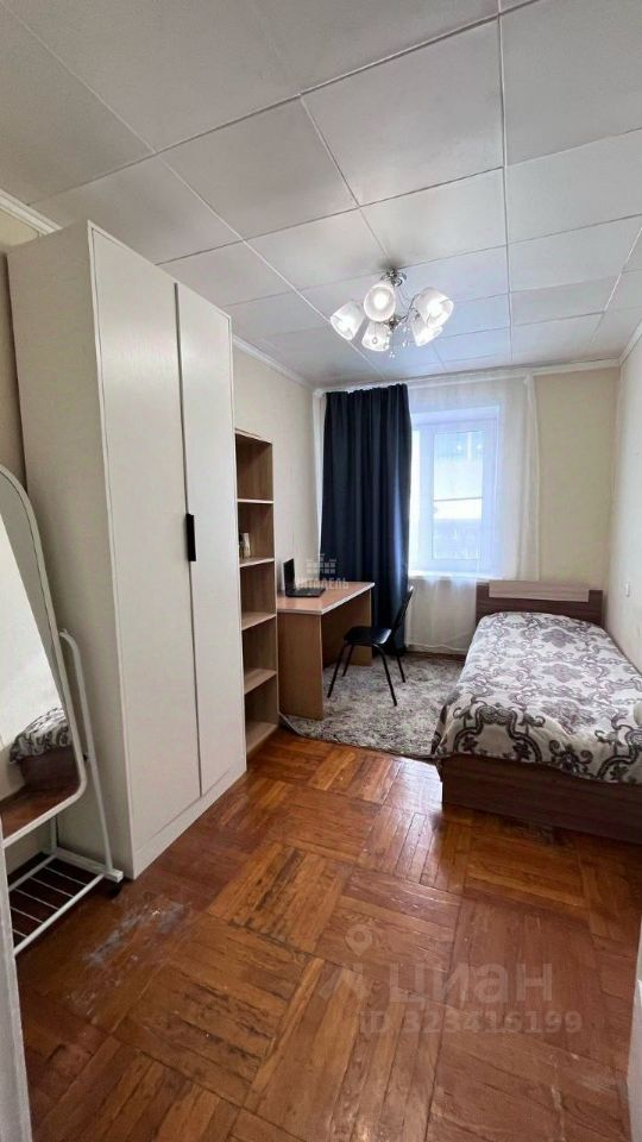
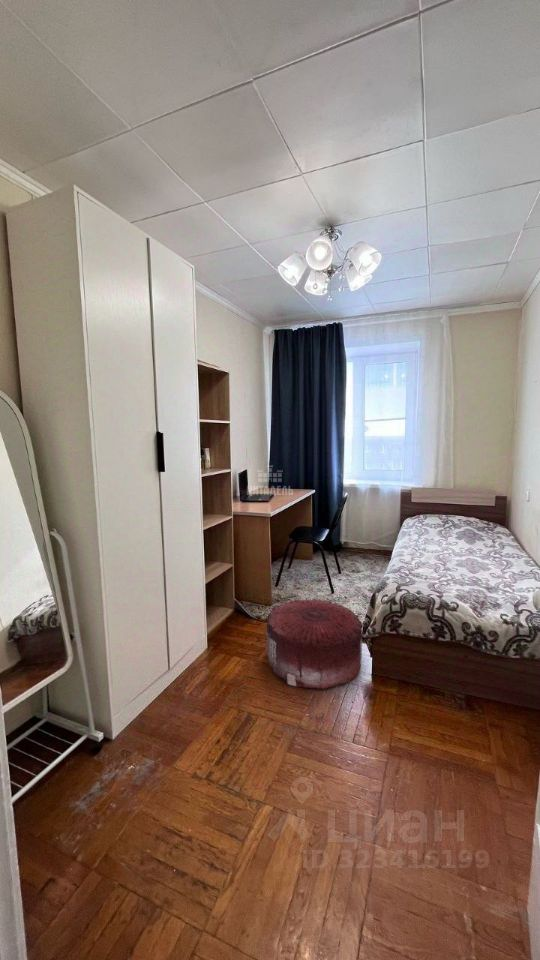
+ pouf (313, 636)
